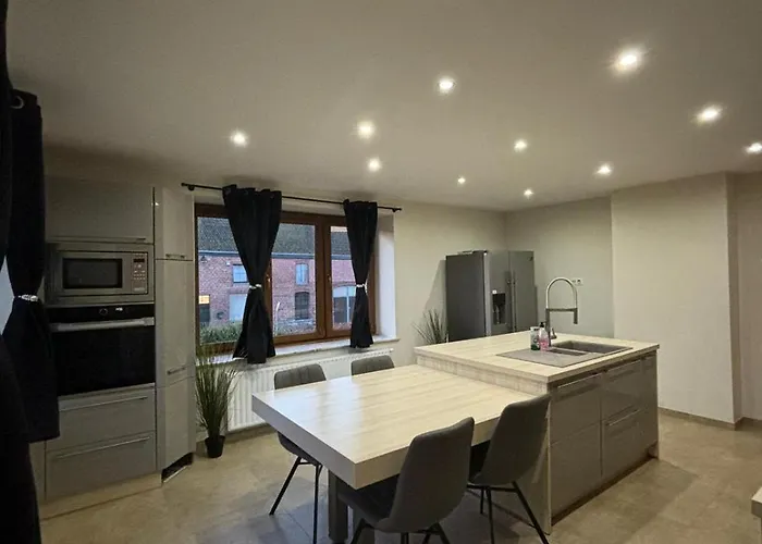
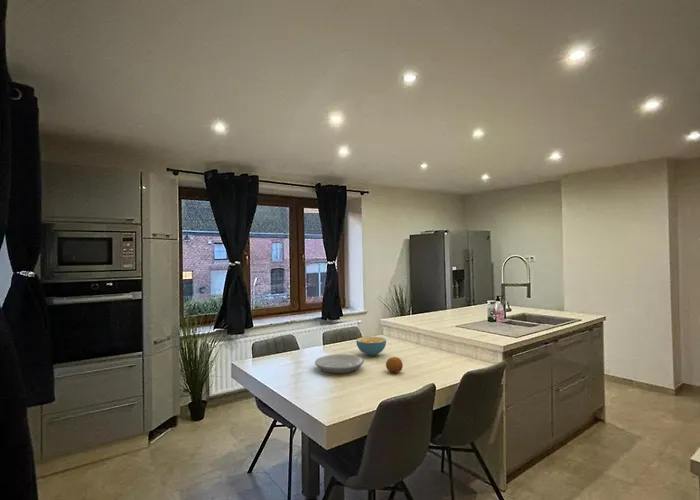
+ cereal bowl (371, 347)
+ plate (339, 364)
+ fruit (394, 364)
